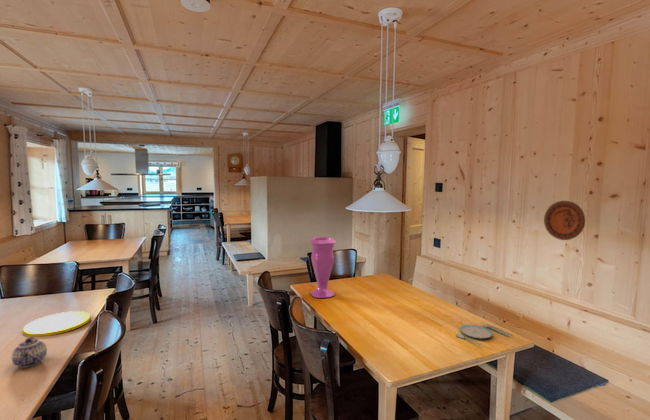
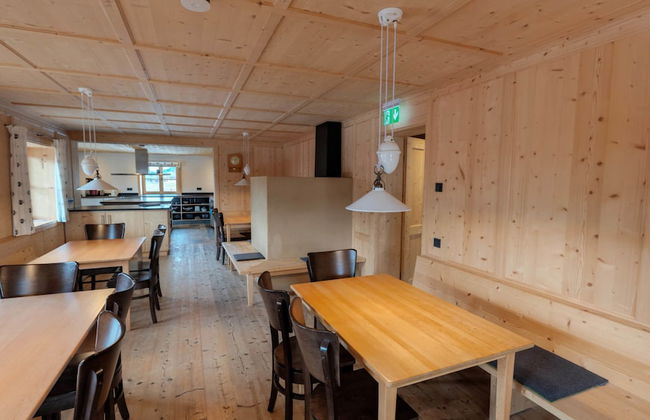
- teapot (29, 350)
- decorative plate (563, 220)
- plate (58, 322)
- vase (322, 266)
- plate (481, 332)
